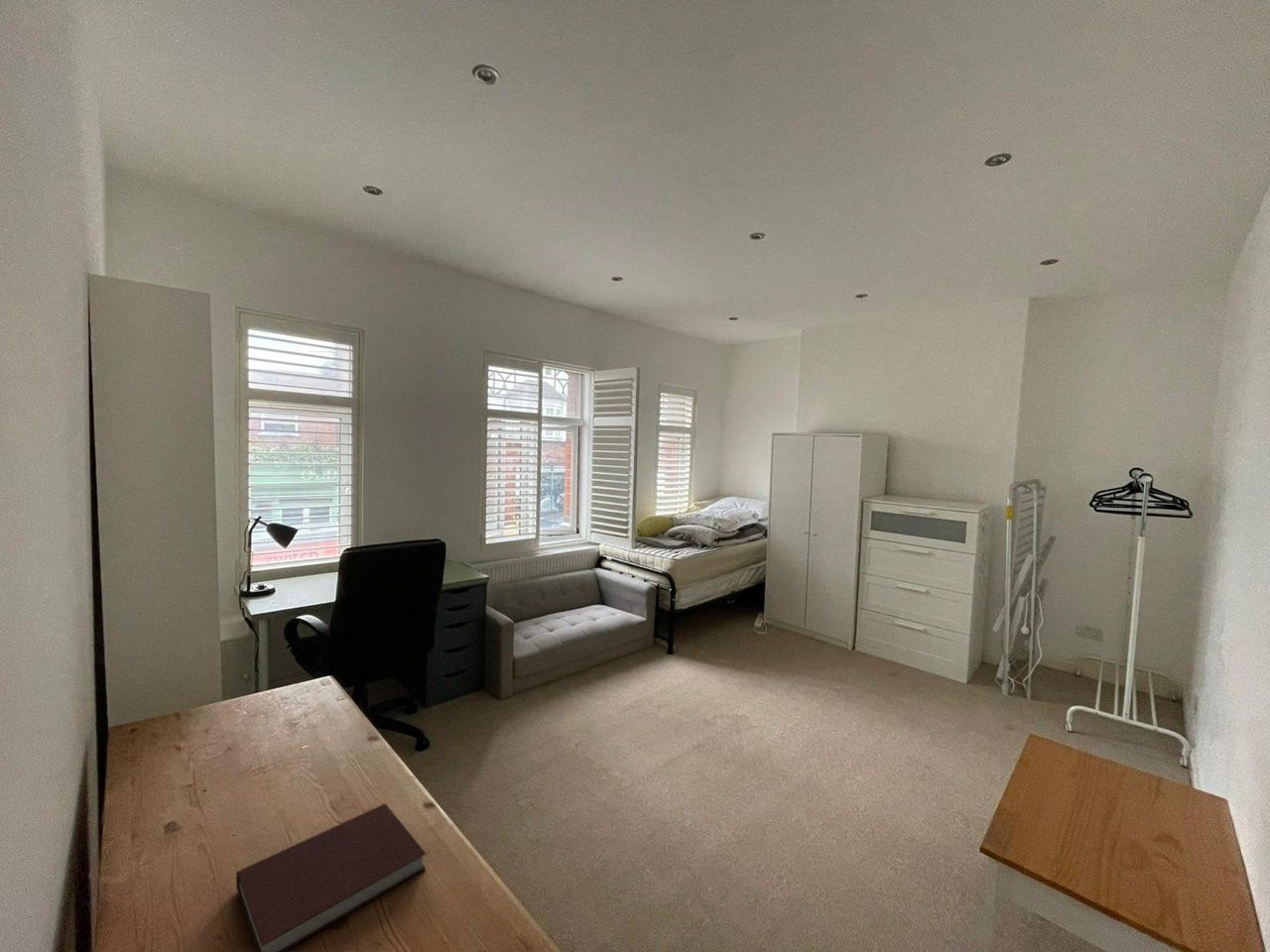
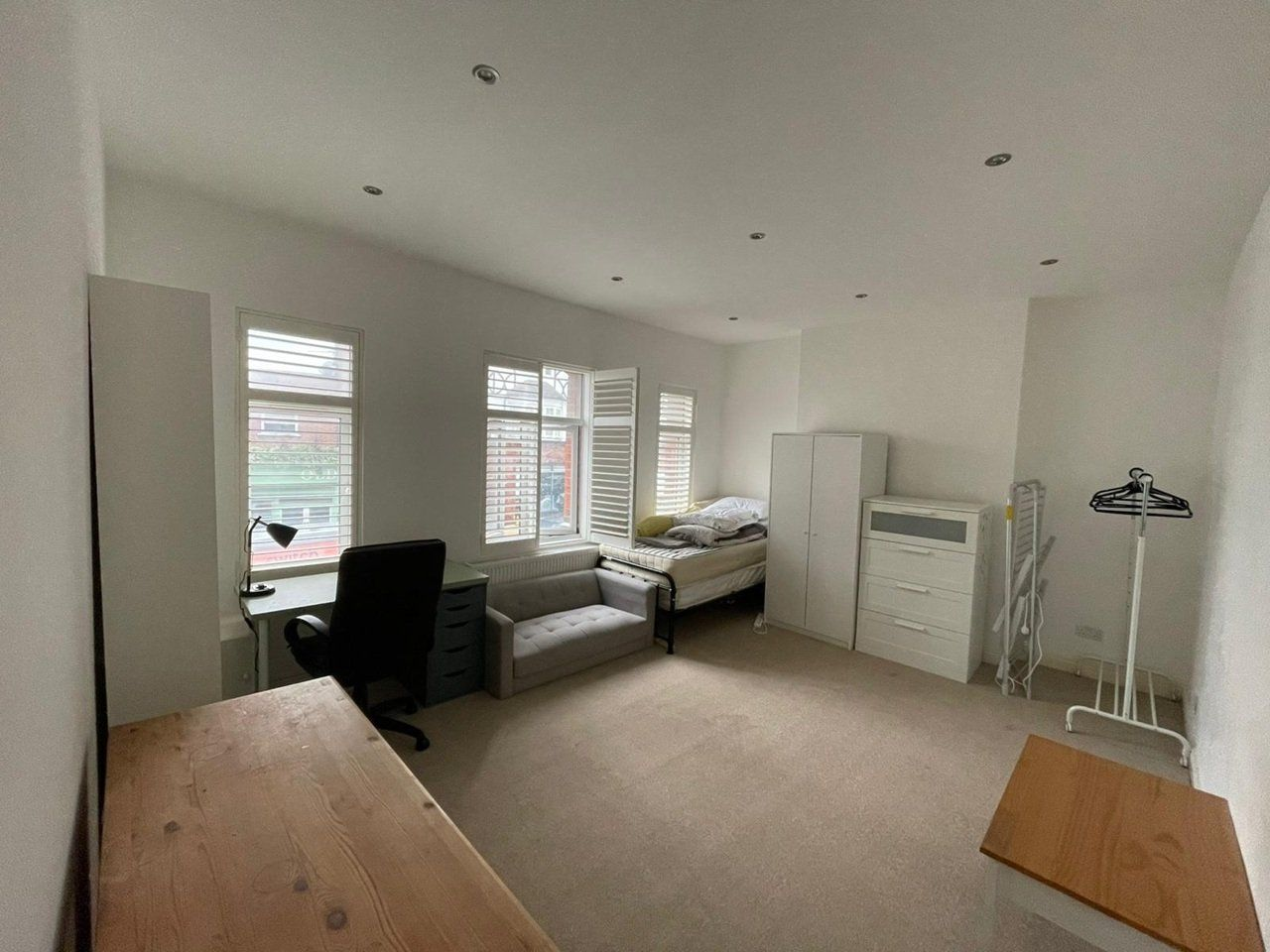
- notebook (333, 870)
